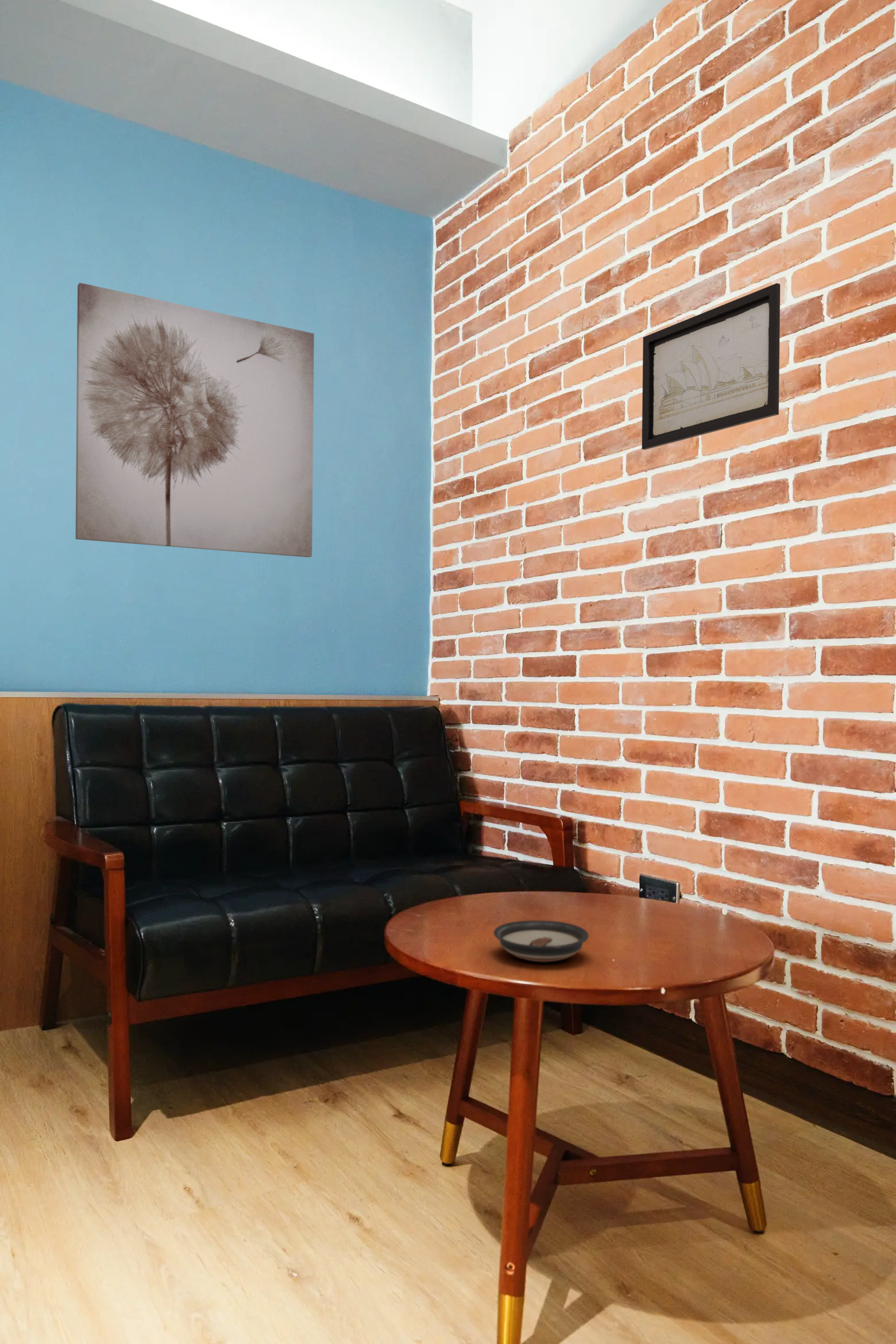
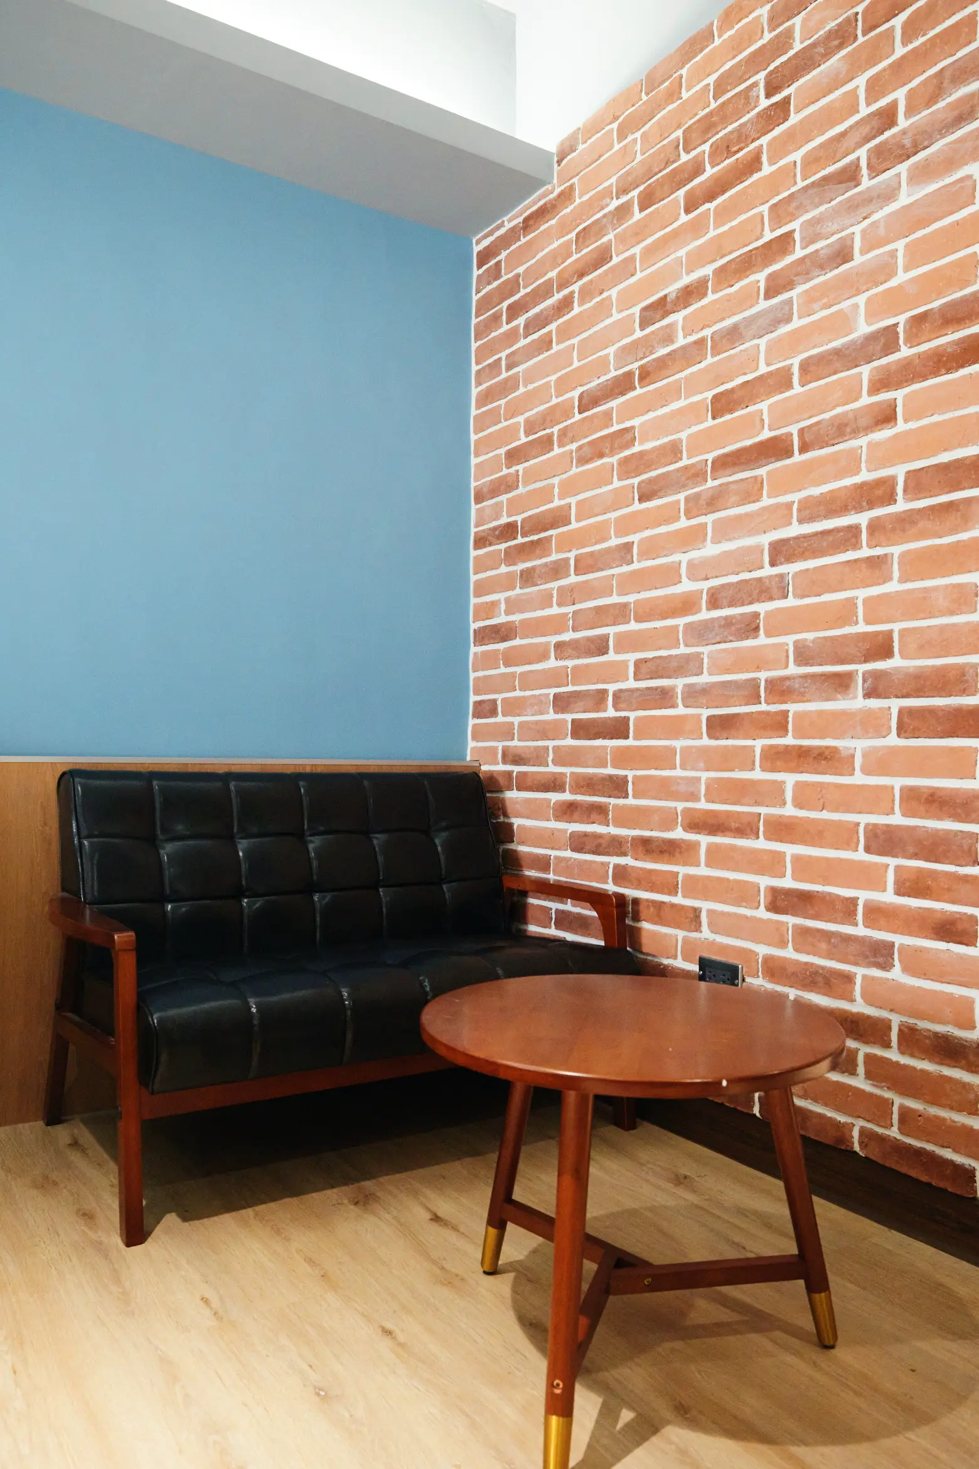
- saucer (540, 944)
- wall art (706, 373)
- wall art (202, 430)
